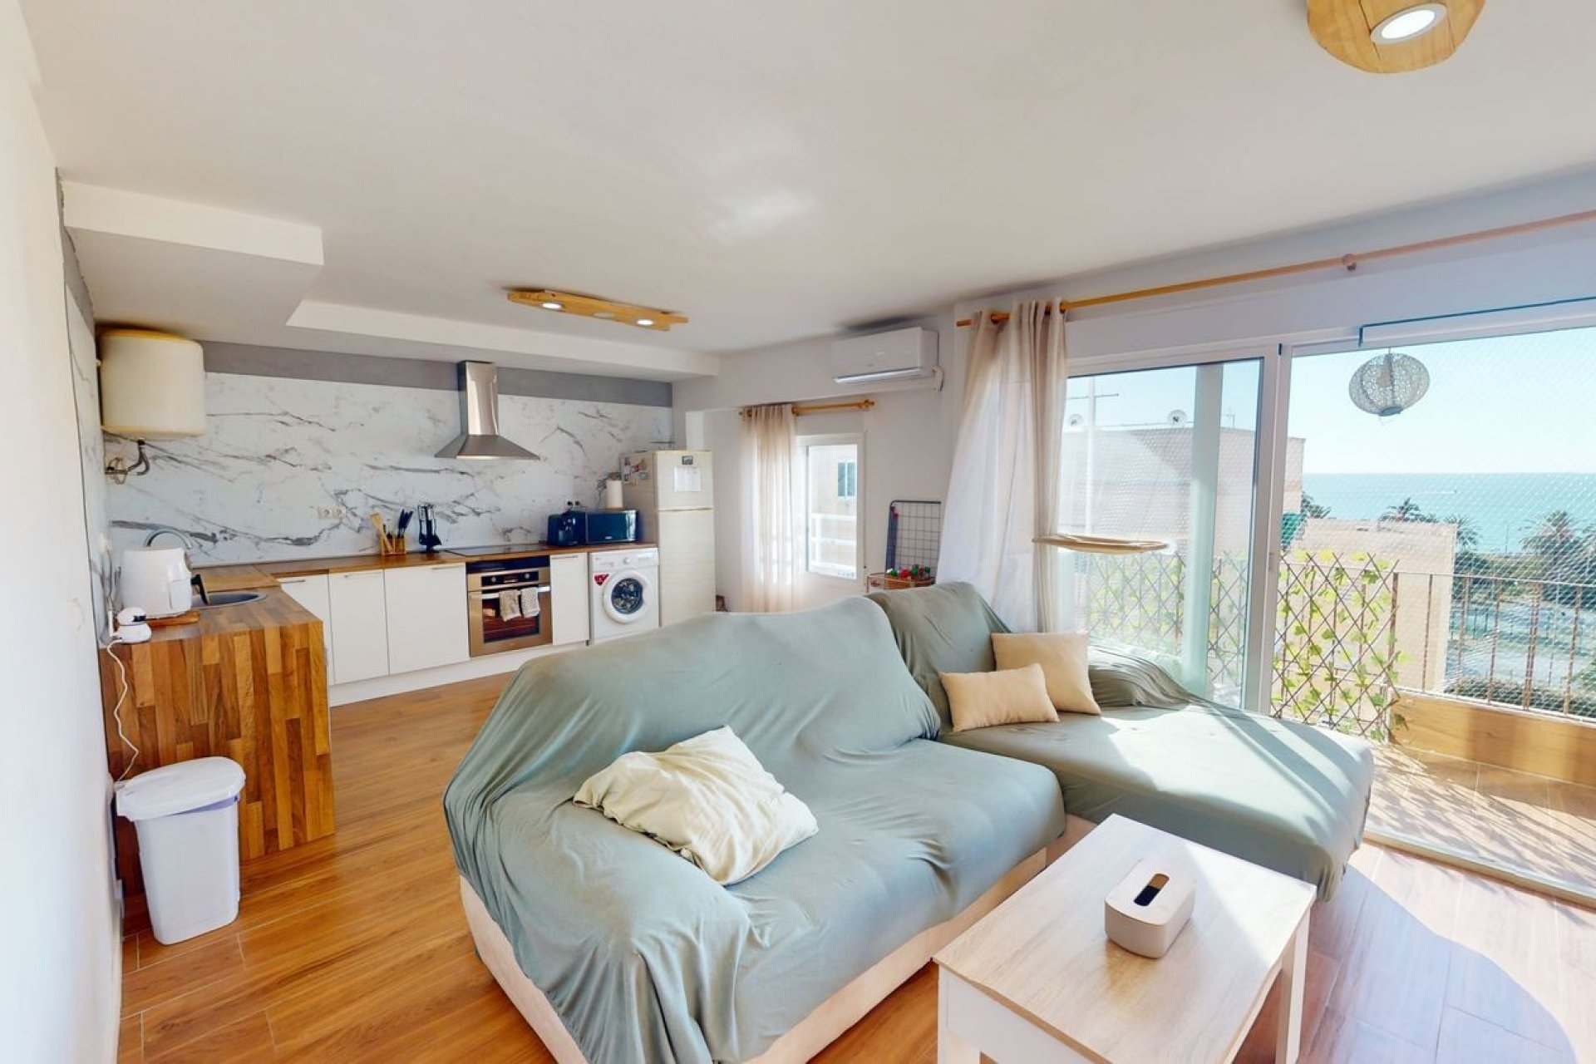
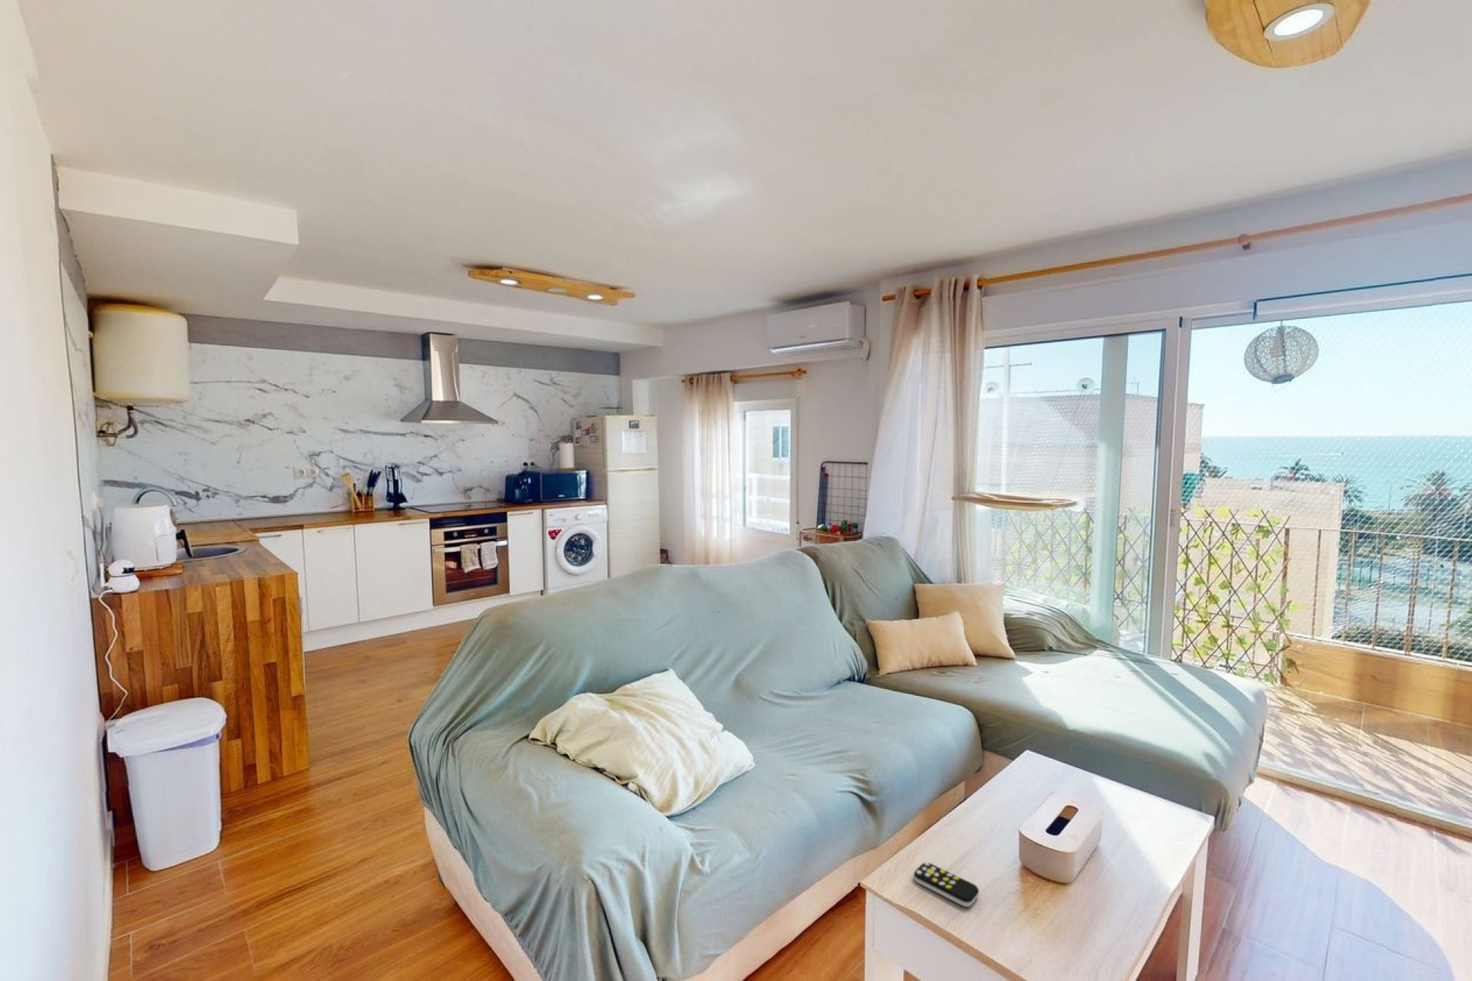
+ remote control (945, 882)
